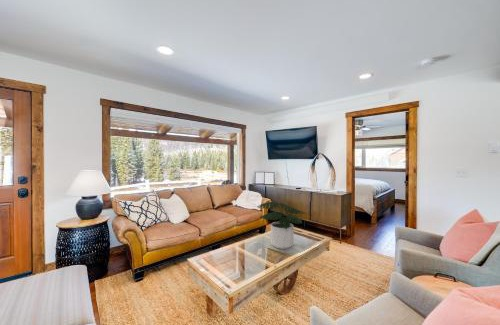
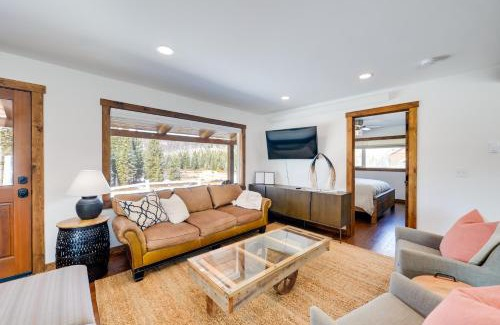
- potted plant (283, 223)
